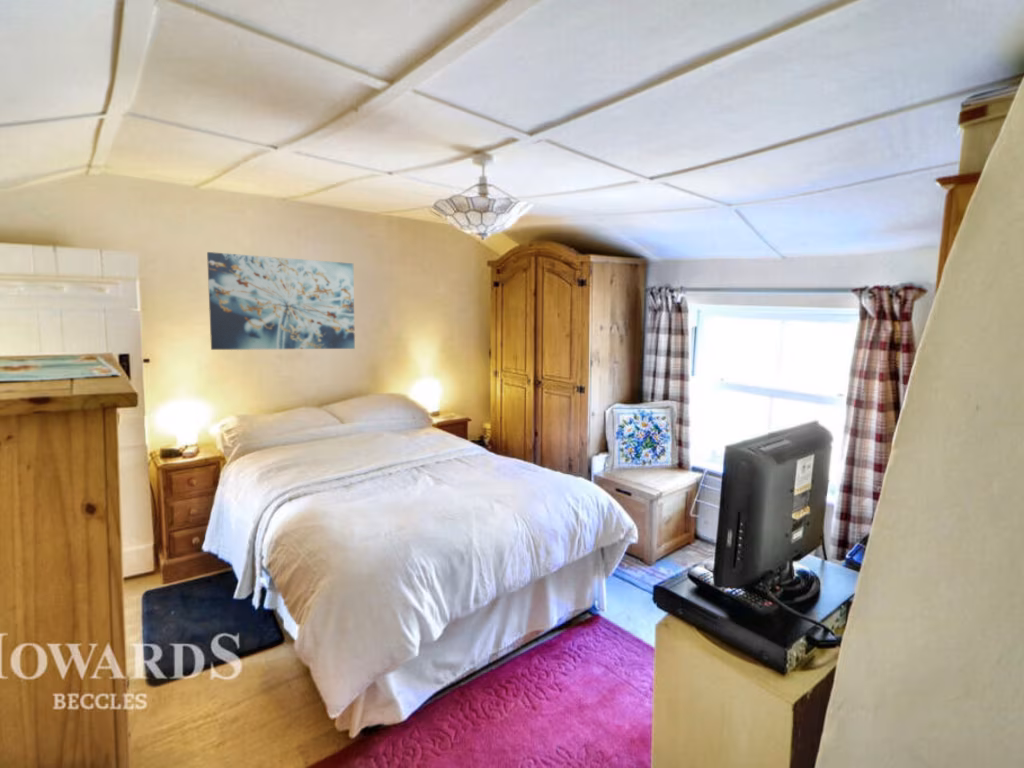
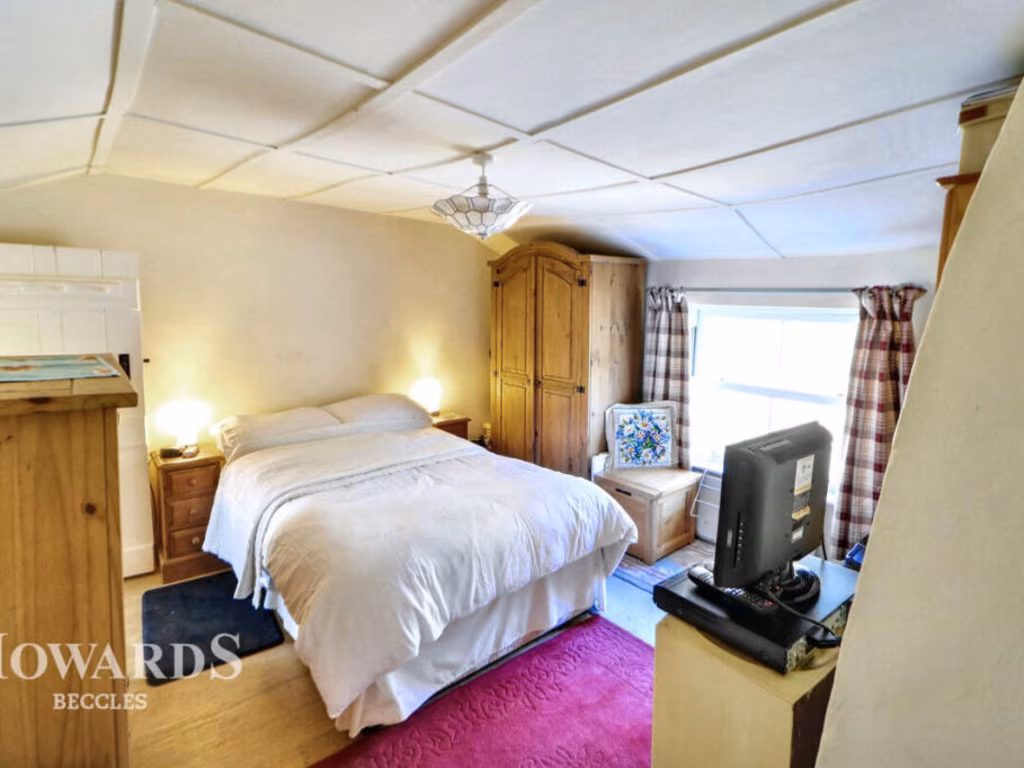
- wall art (286, 304)
